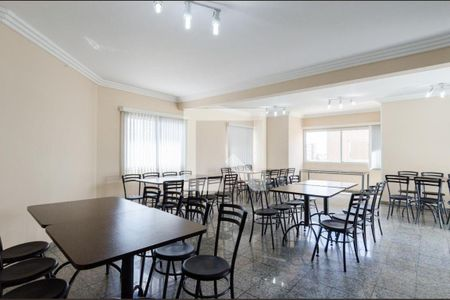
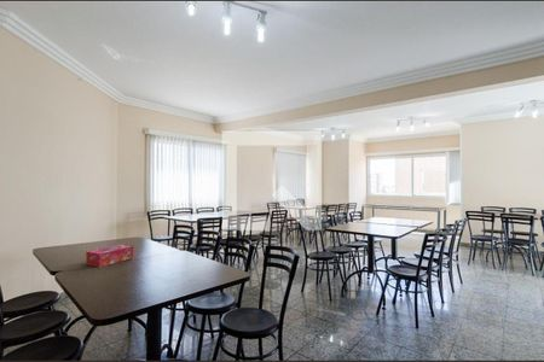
+ tissue box (110, 255)
